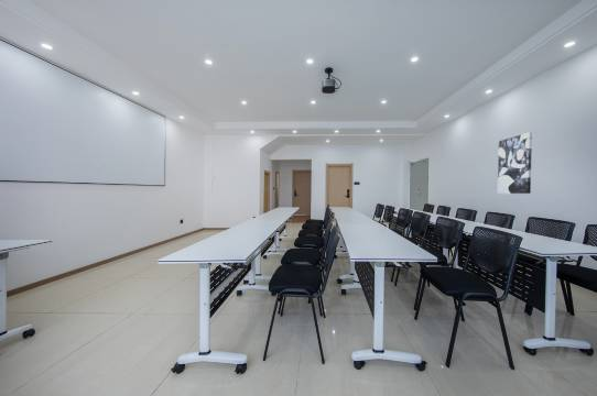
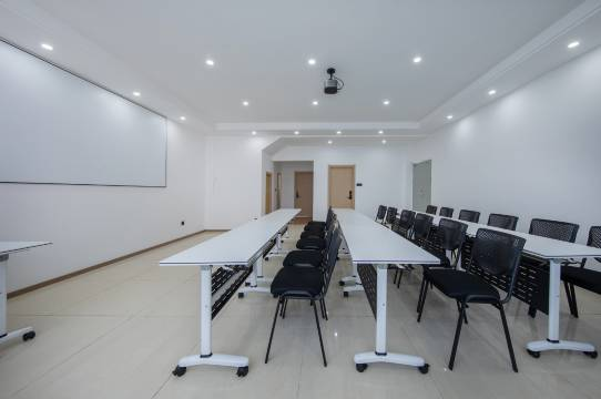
- wall art (513, 165)
